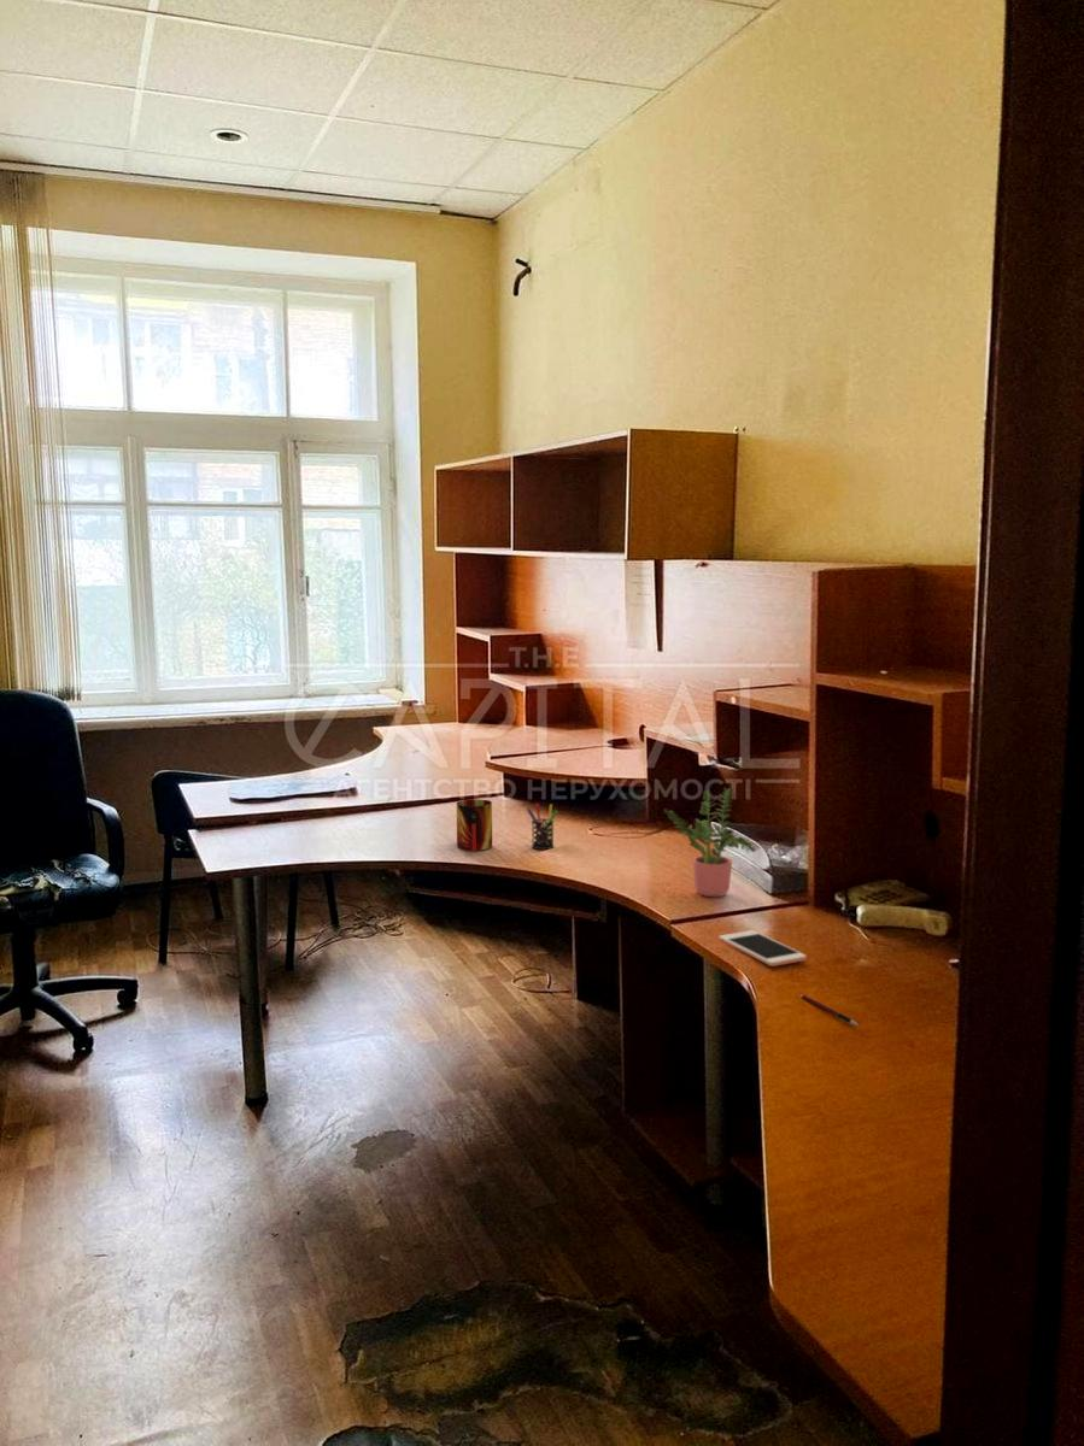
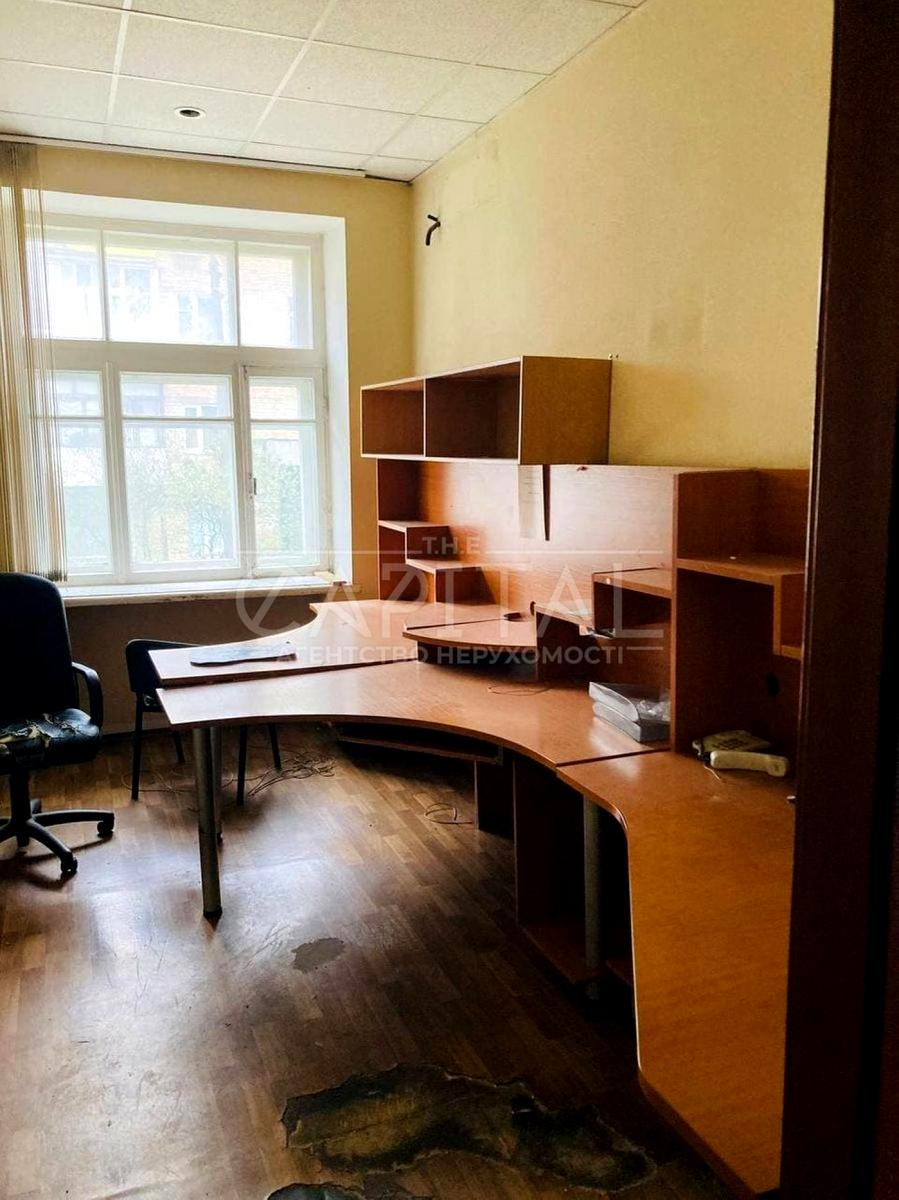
- mug (477, 825)
- pen (828, 1010)
- potted plant (714, 846)
- cell phone (761, 947)
- pen holder (544, 825)
